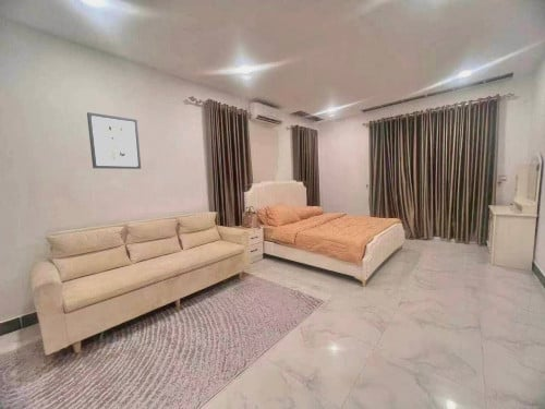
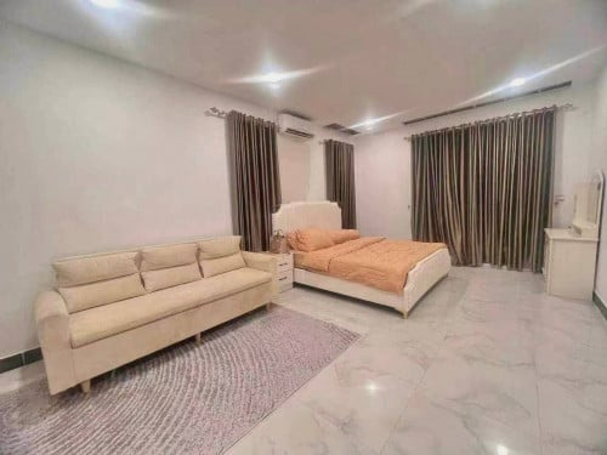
- wall art (116, 142)
